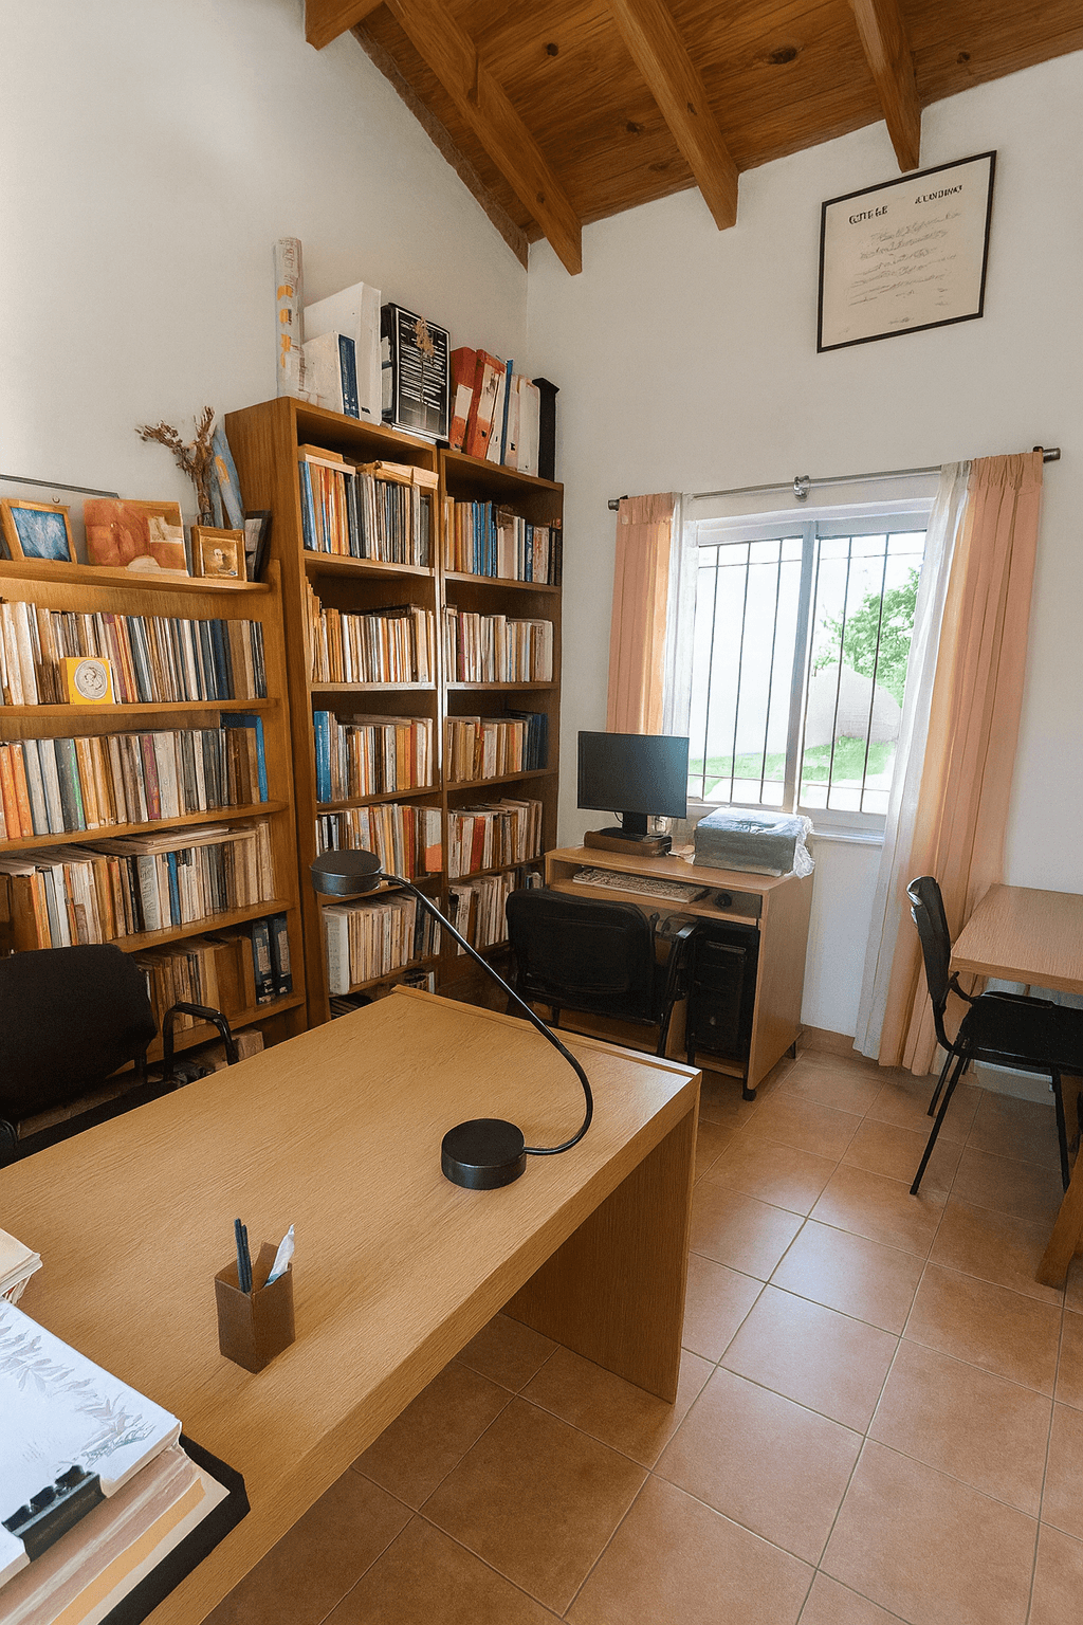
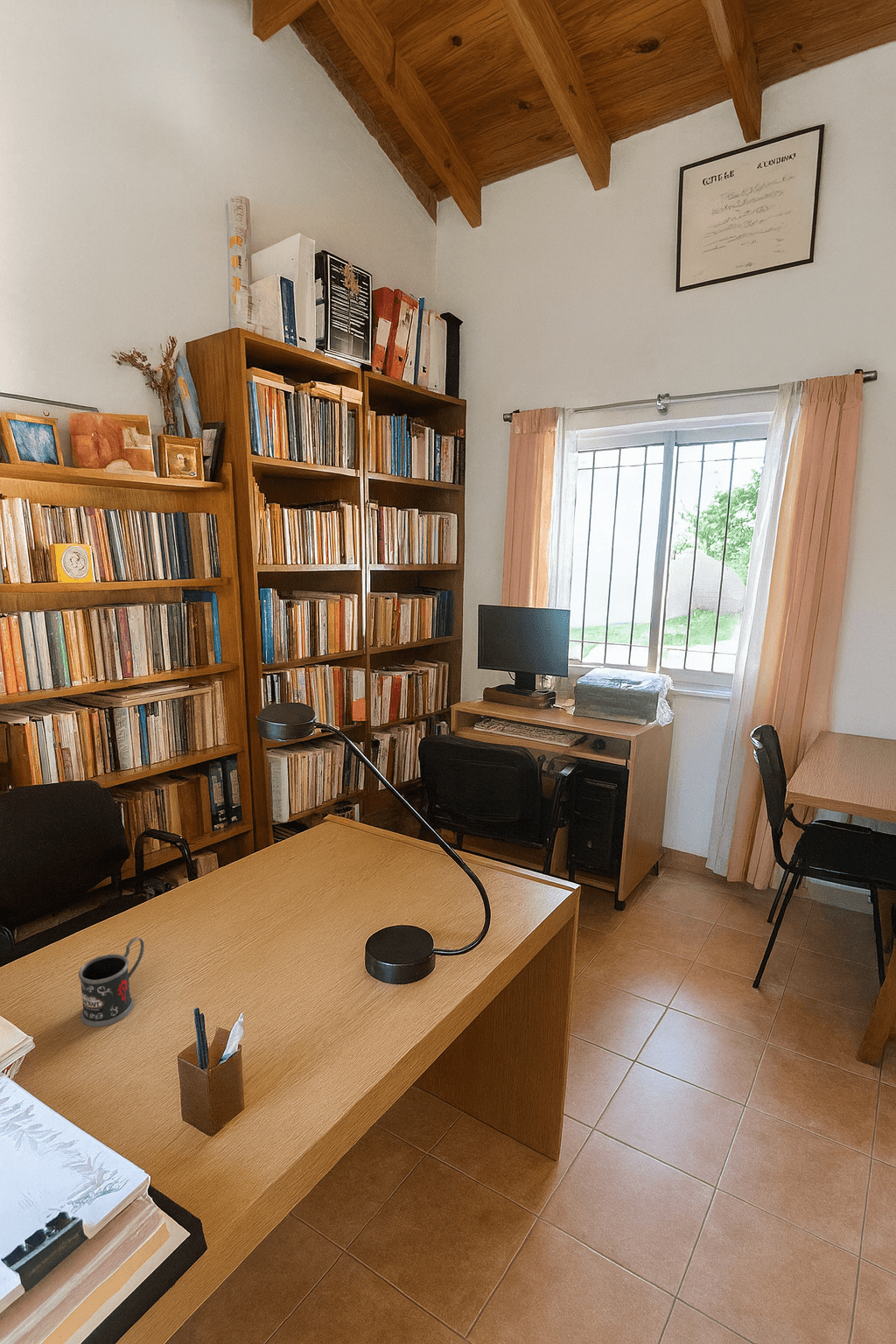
+ mug (115, 977)
